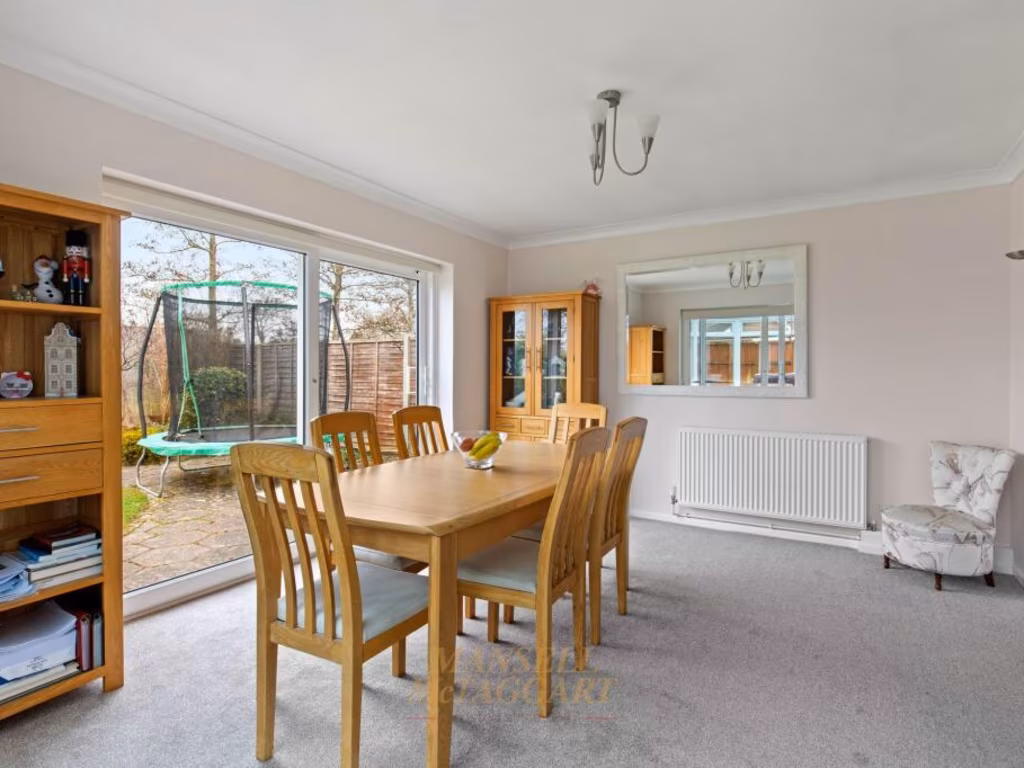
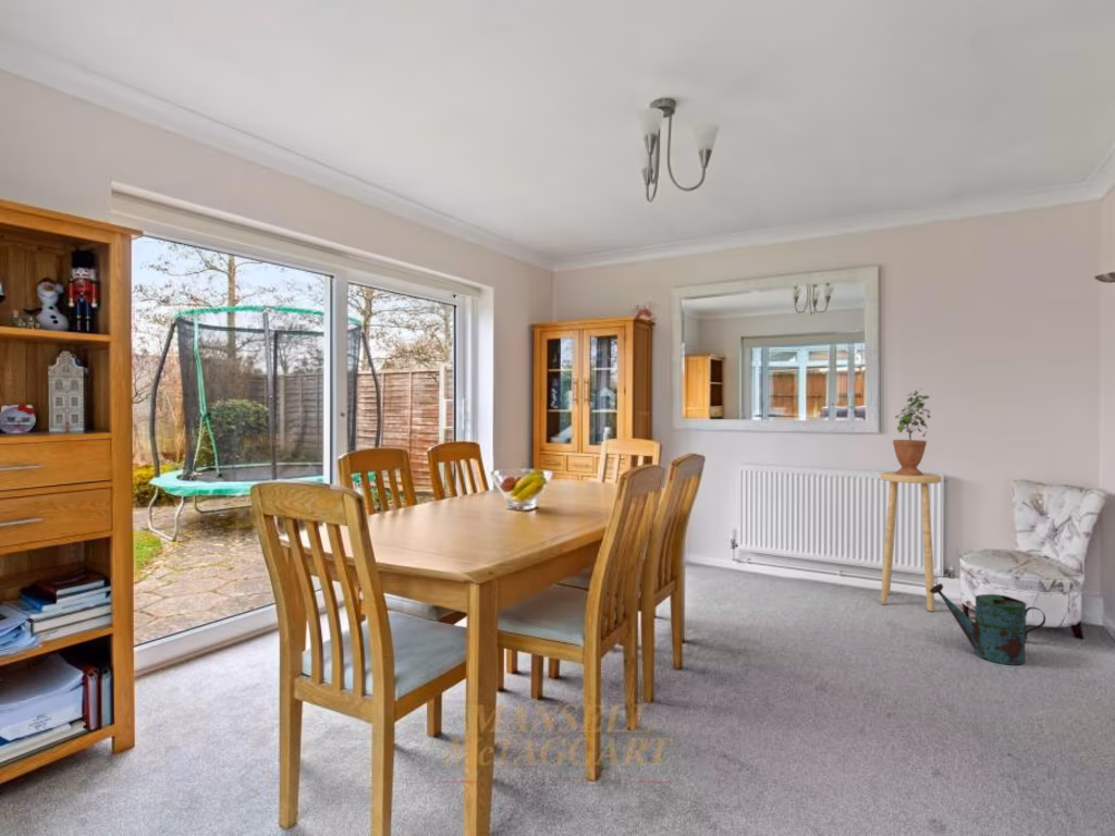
+ watering can (984, 620)
+ potted plant (914, 430)
+ stool (923, 538)
